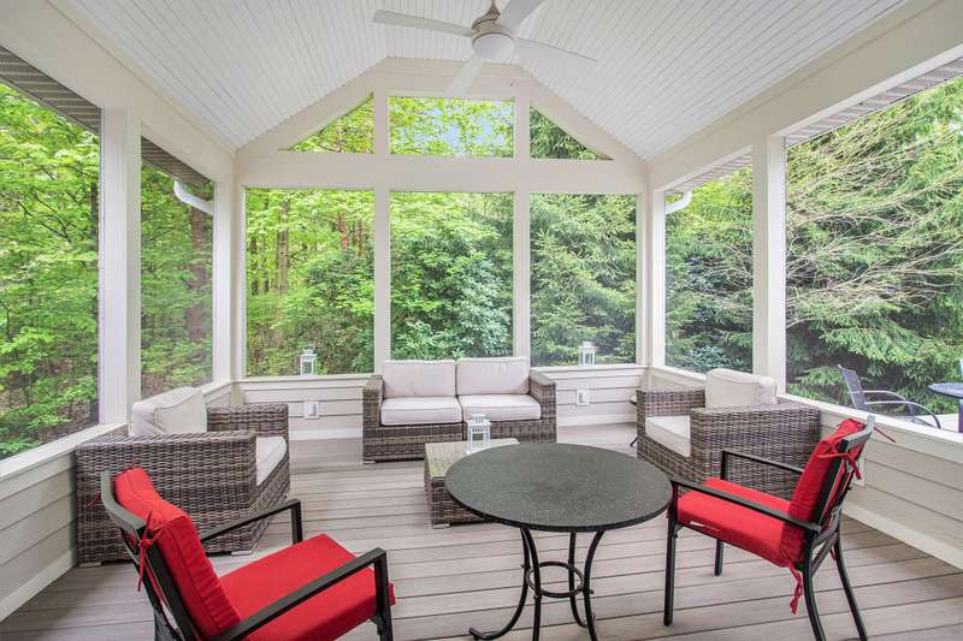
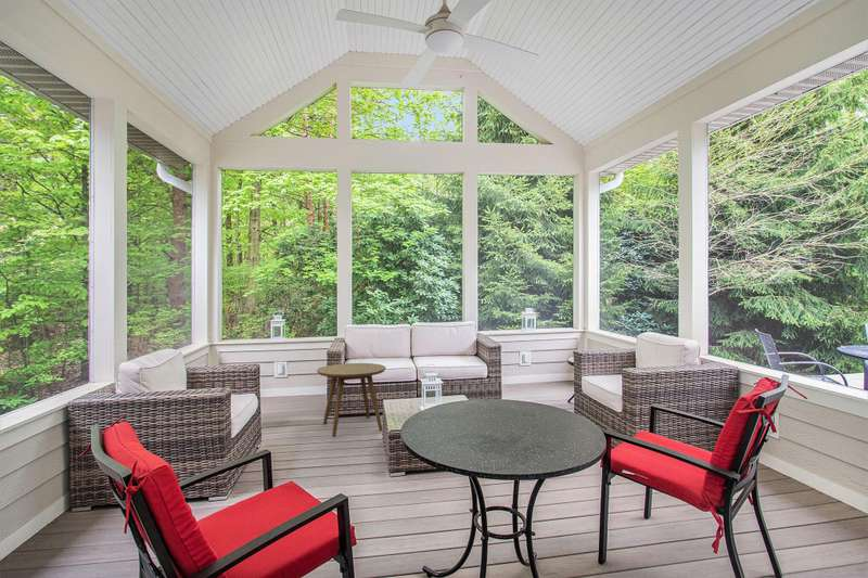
+ side table (341, 397)
